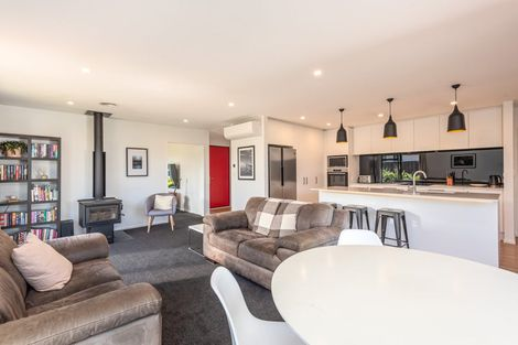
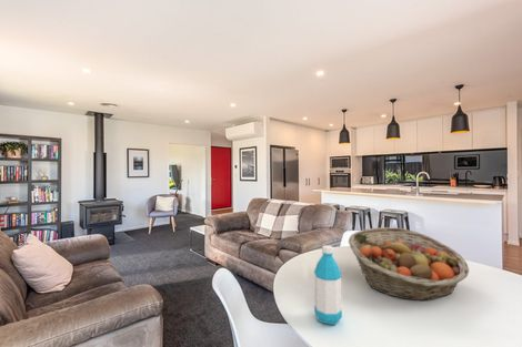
+ water bottle (328, 283)
+ fruit basket (404, 259)
